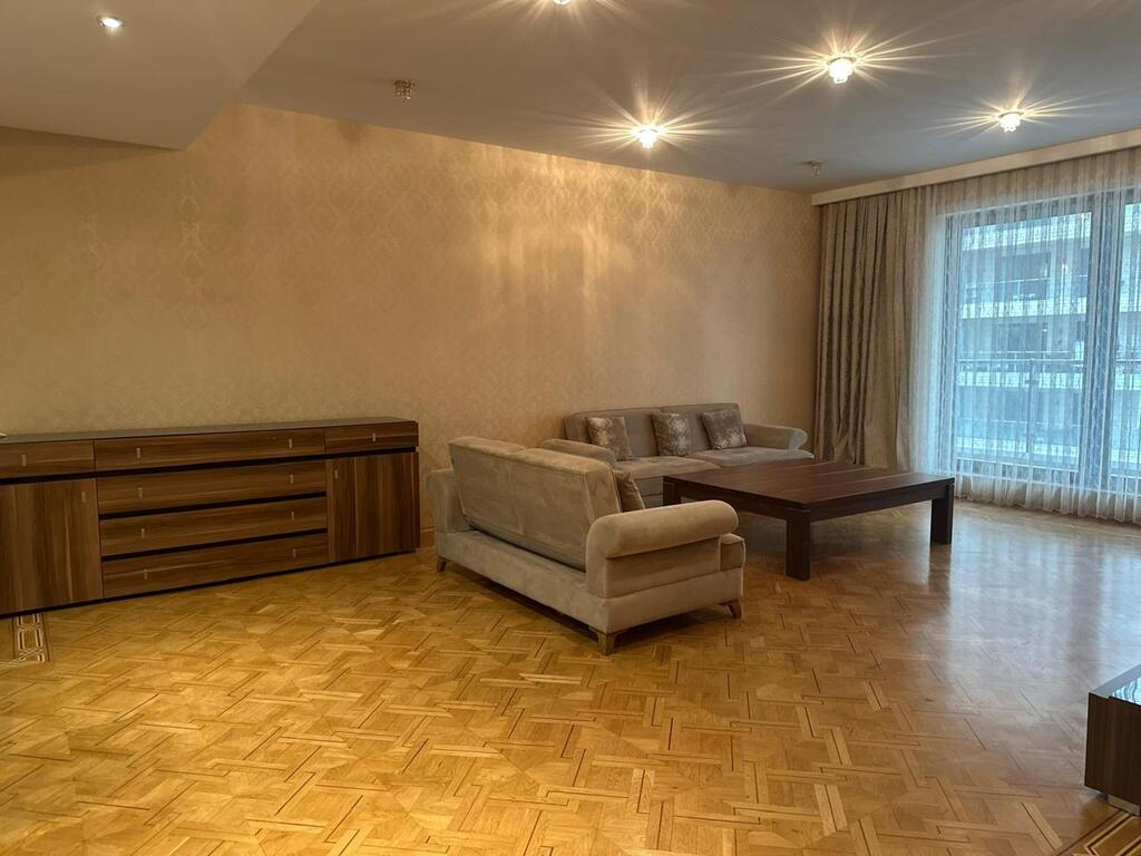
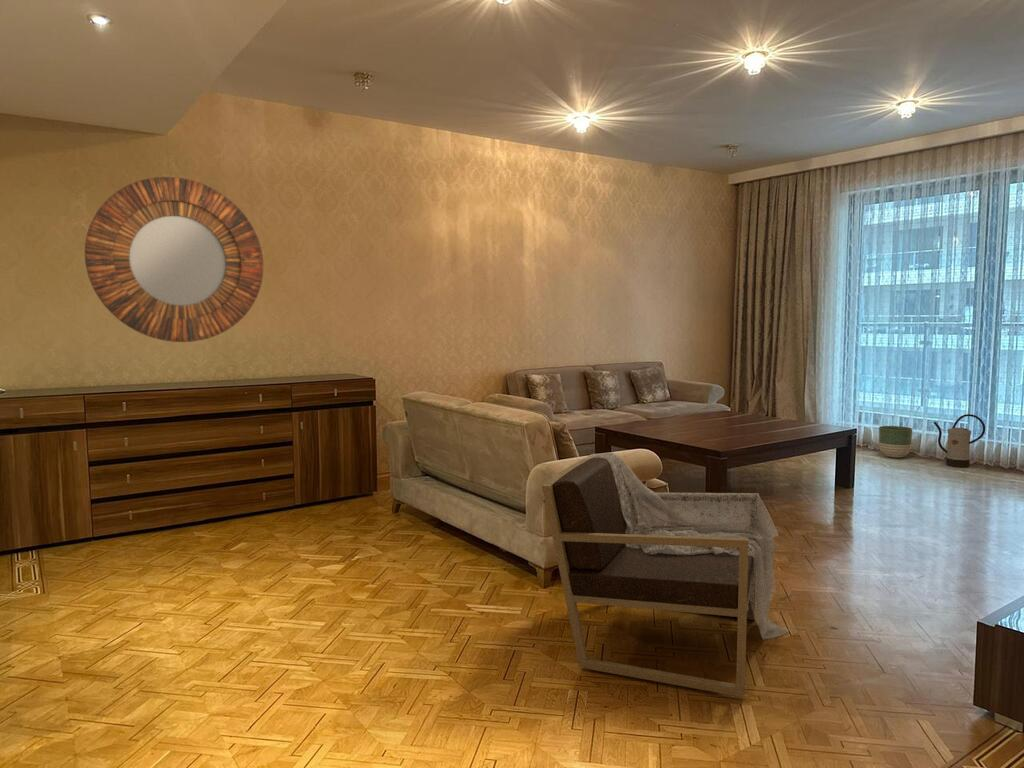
+ armchair (665, 552)
+ home mirror (179, 260)
+ watering can (958, 439)
+ planter (894, 442)
